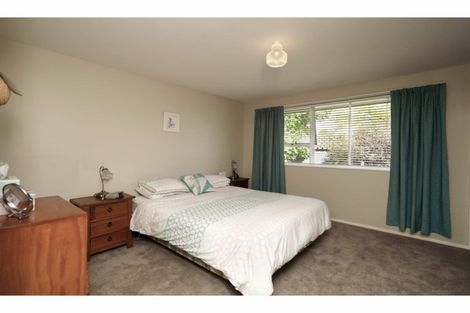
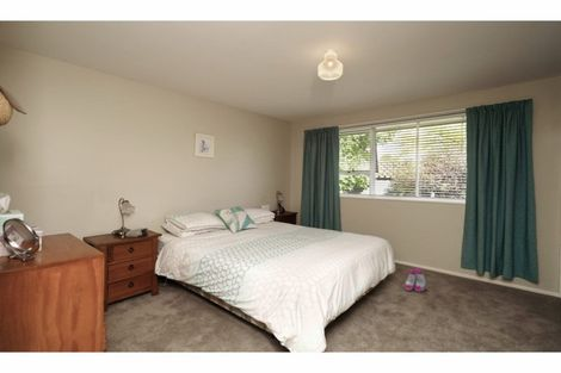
+ boots (414, 278)
